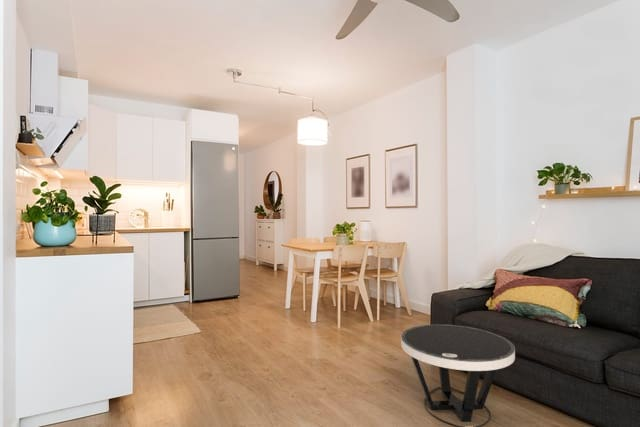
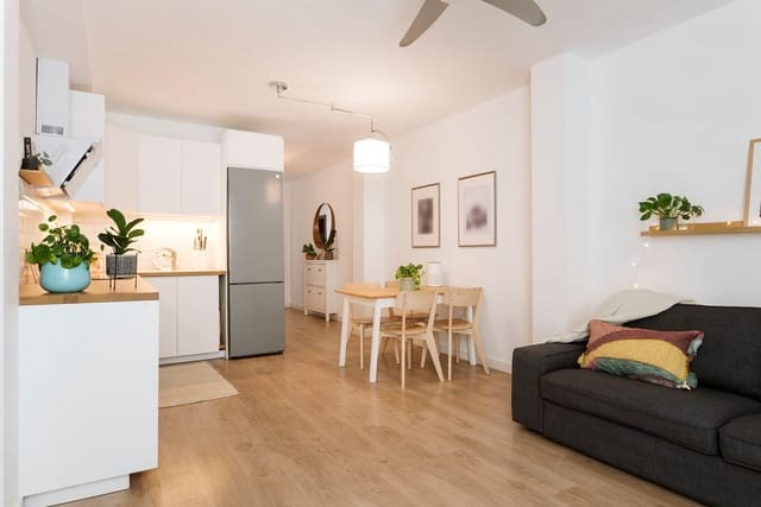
- side table (456, 369)
